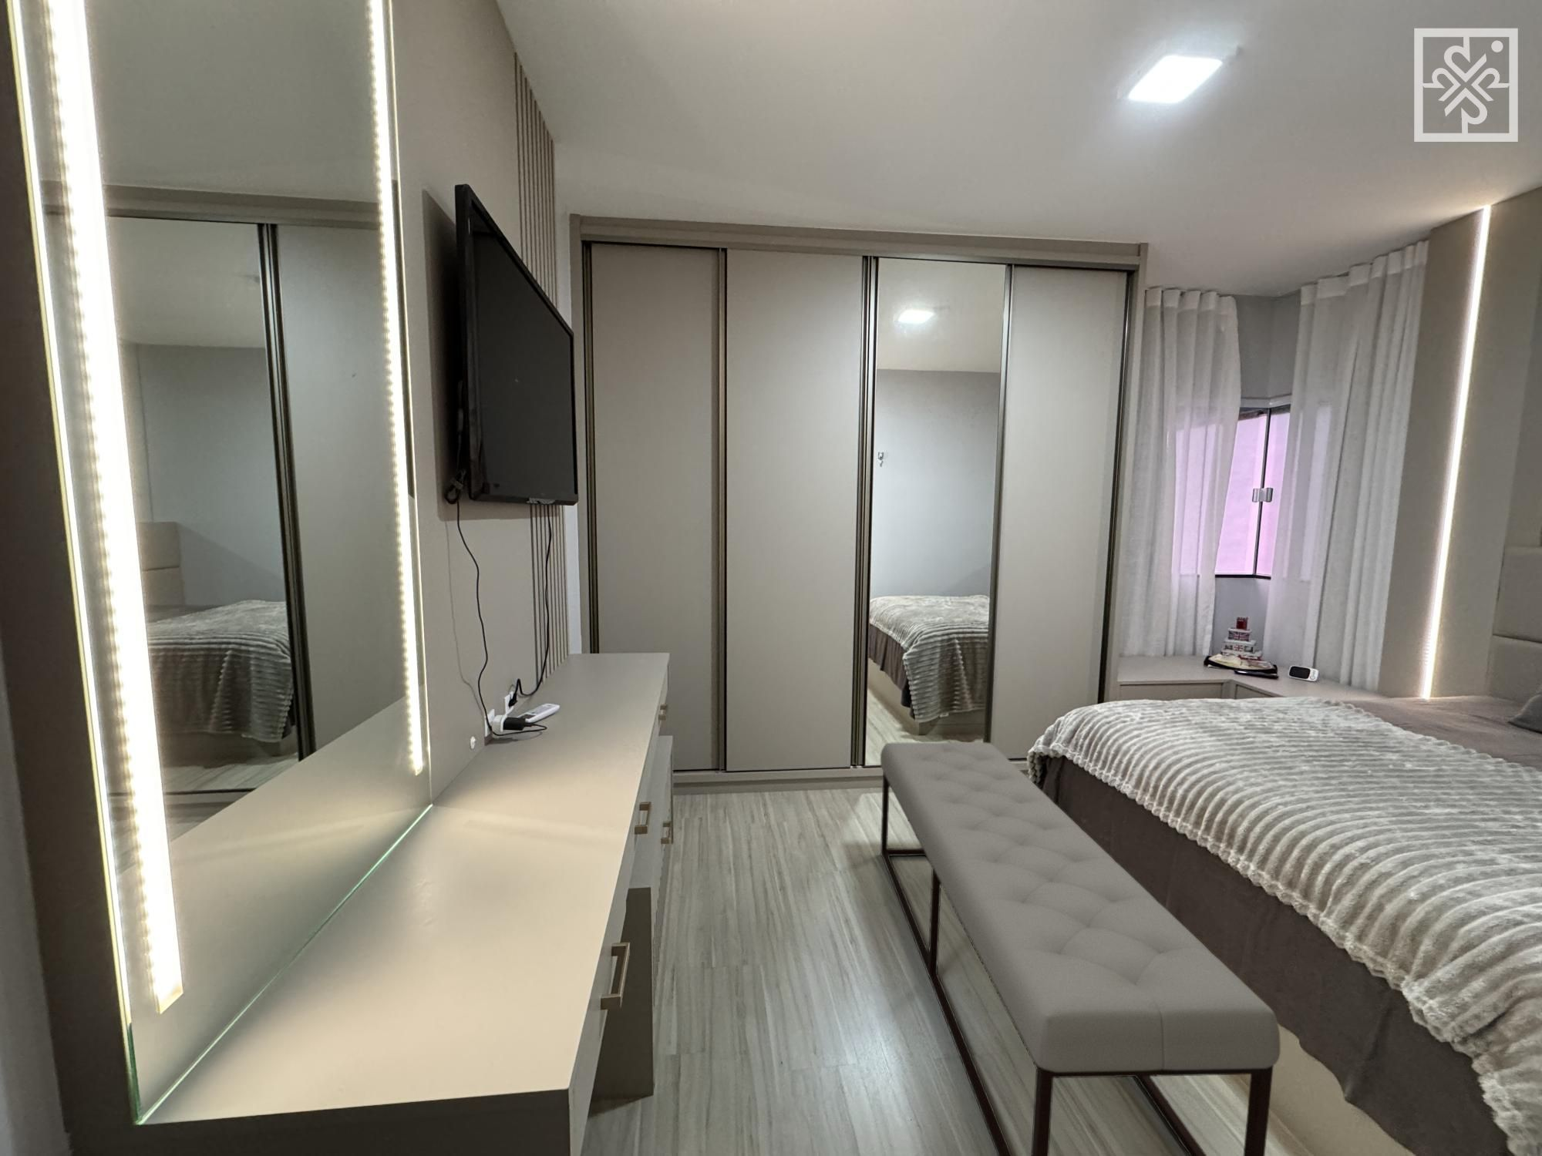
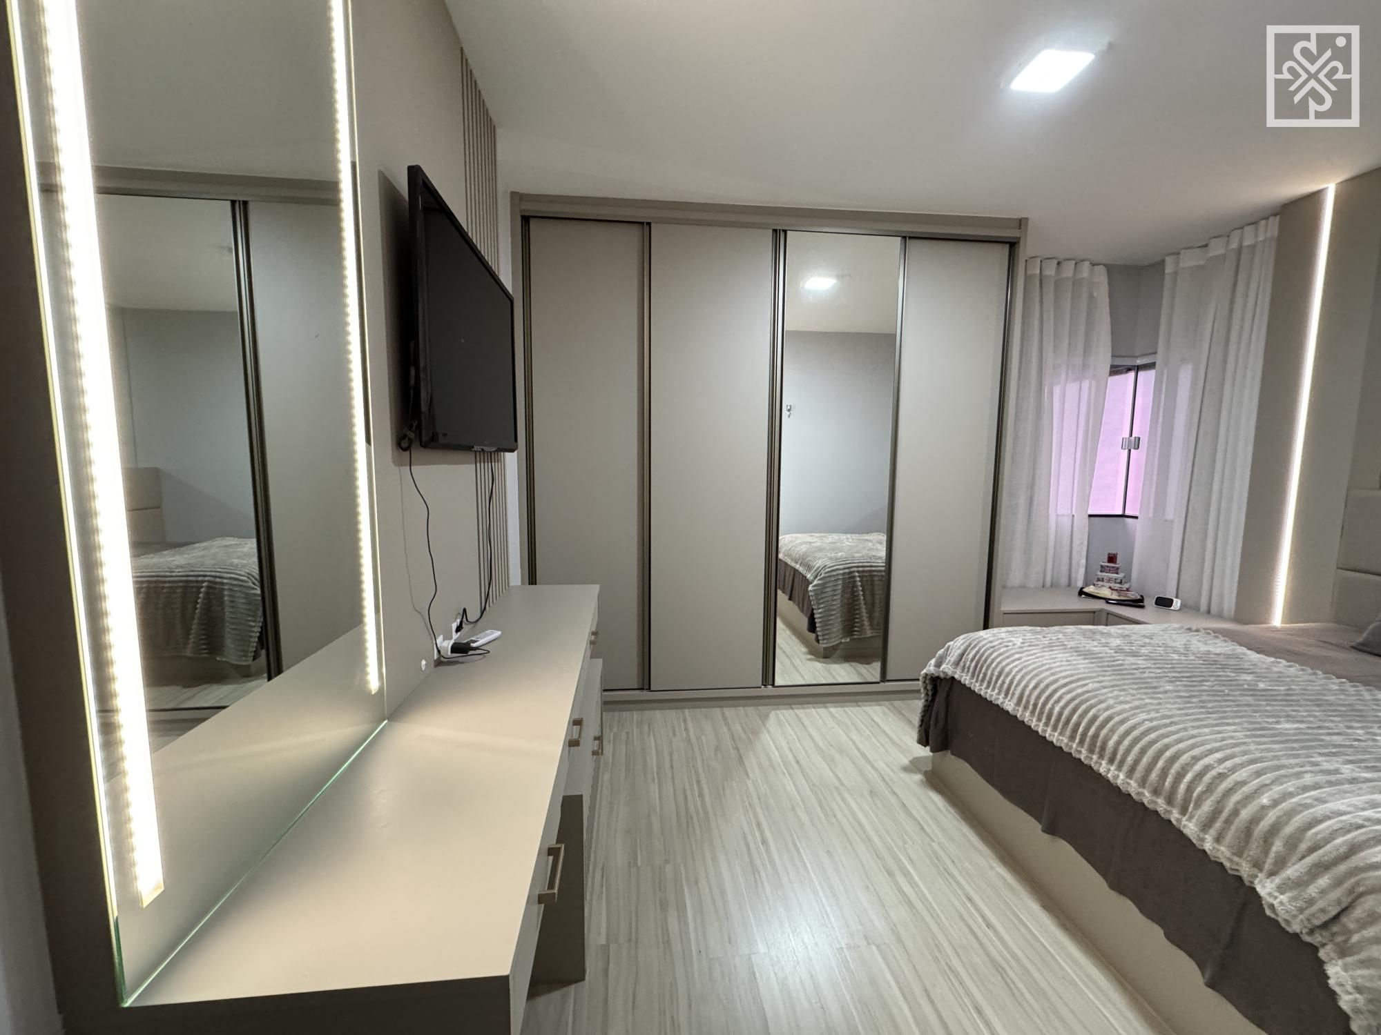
- bench (1004, 902)
